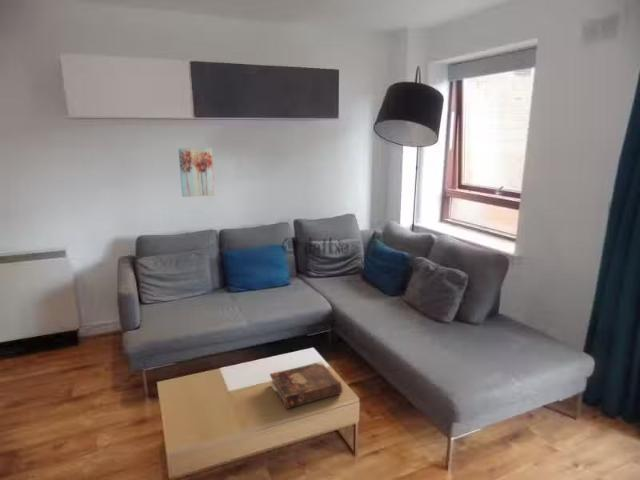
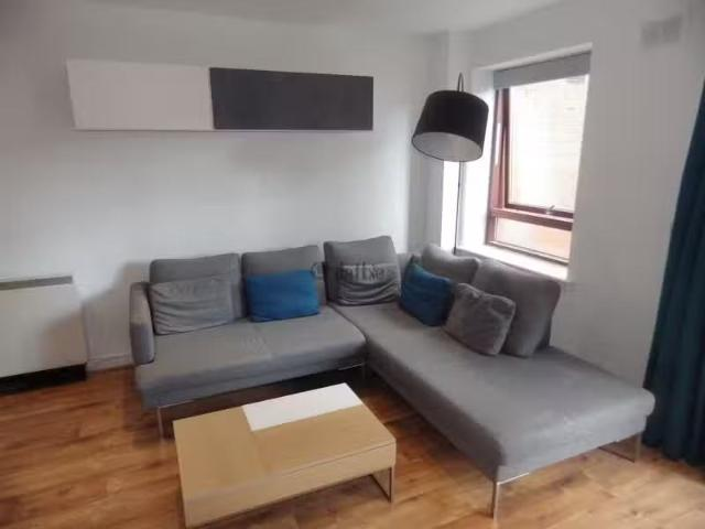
- book (305, 384)
- wall art (196, 172)
